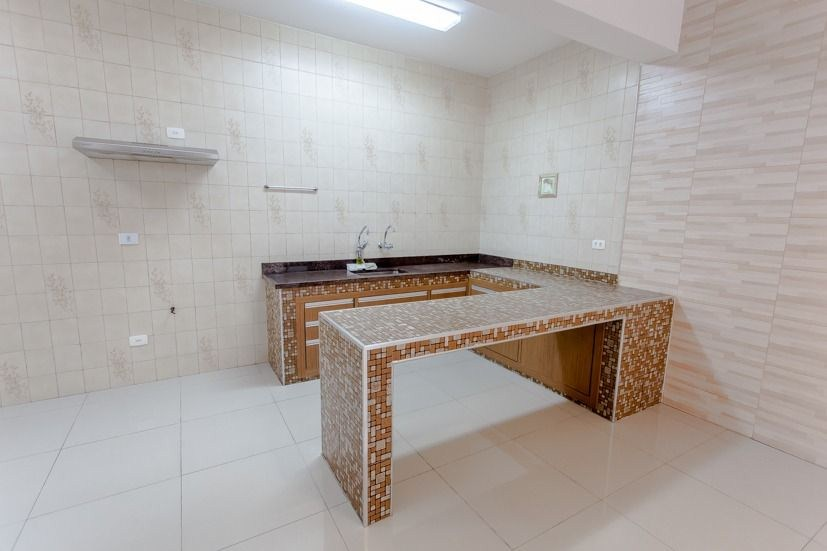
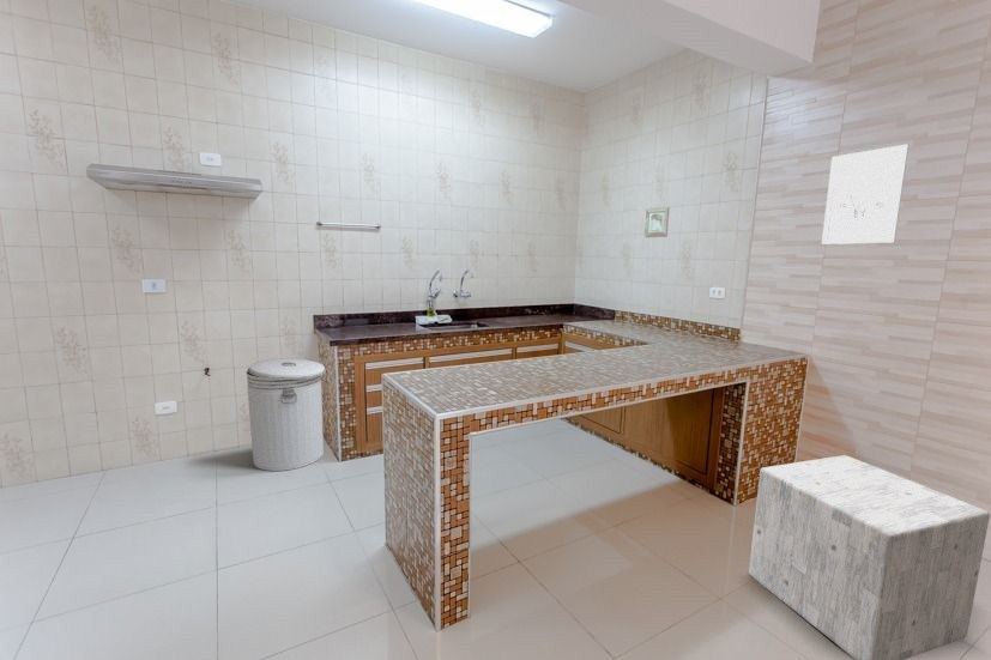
+ stool (856, 546)
+ can (289, 410)
+ wall art (862, 198)
